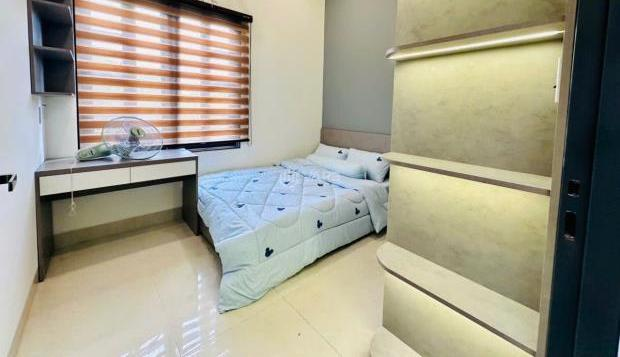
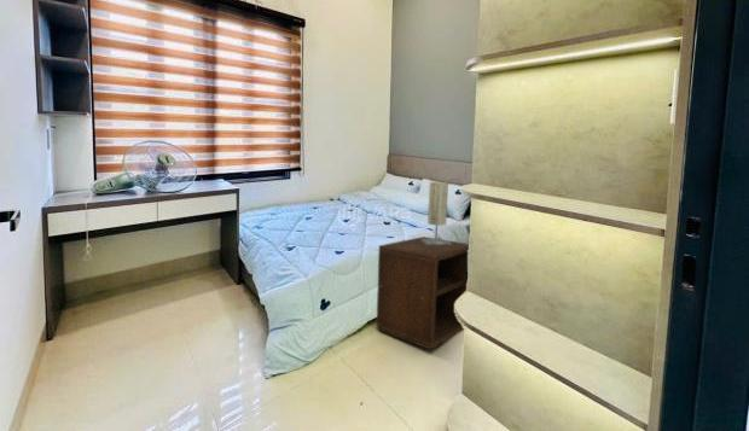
+ table lamp (437, 212)
+ nightstand (426, 286)
